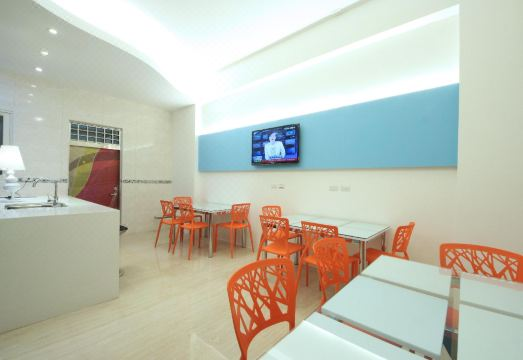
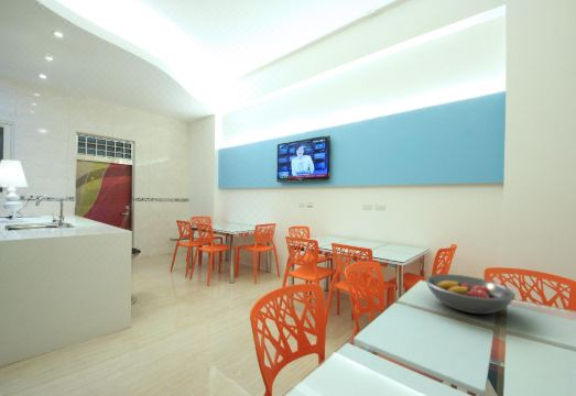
+ fruit bowl (466, 293)
